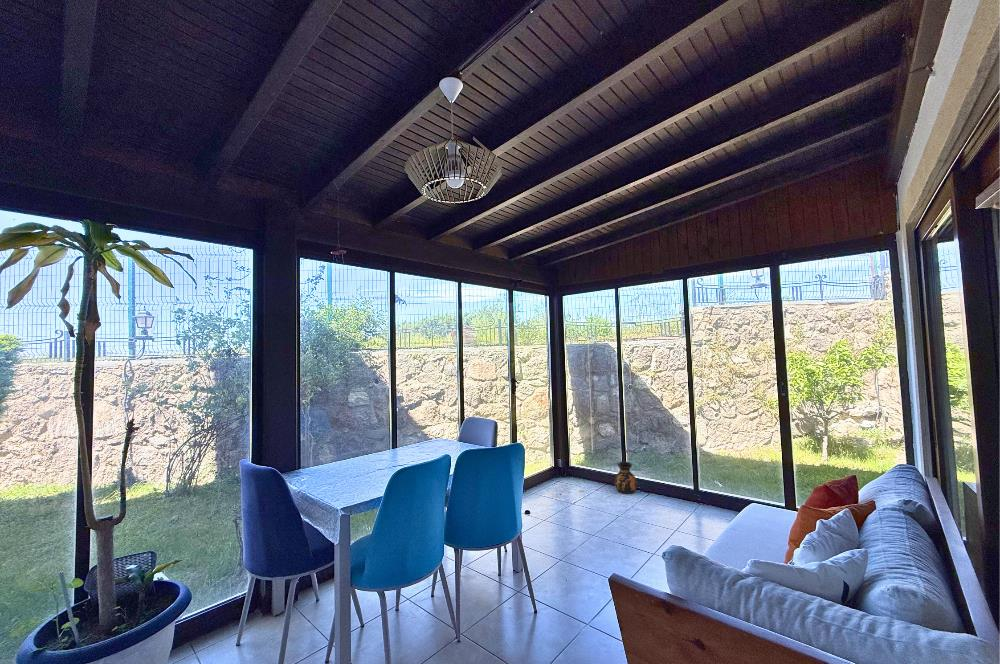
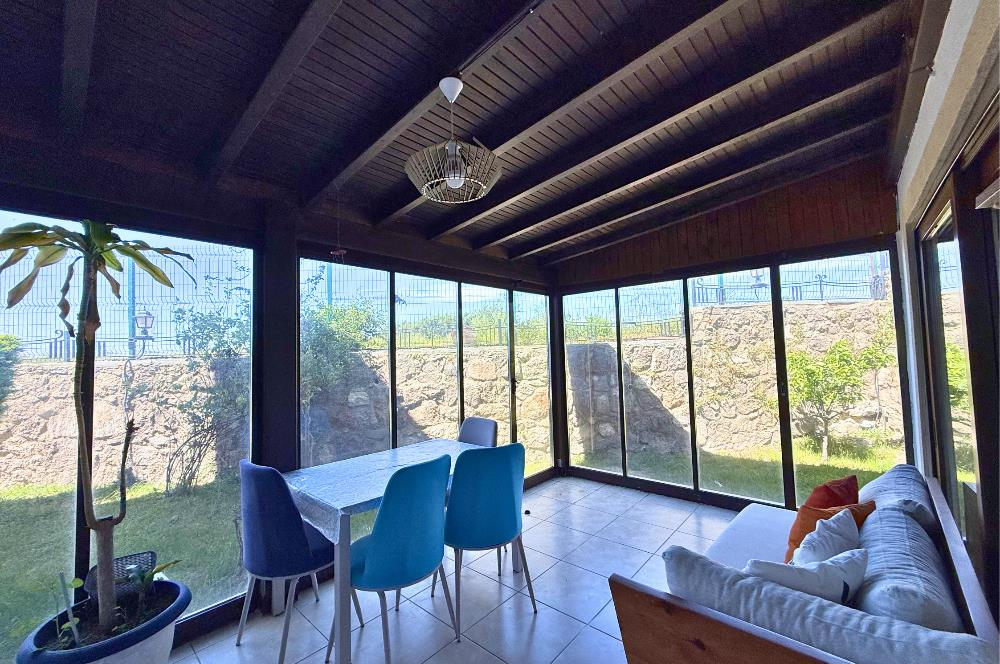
- ceramic jug (625, 477)
